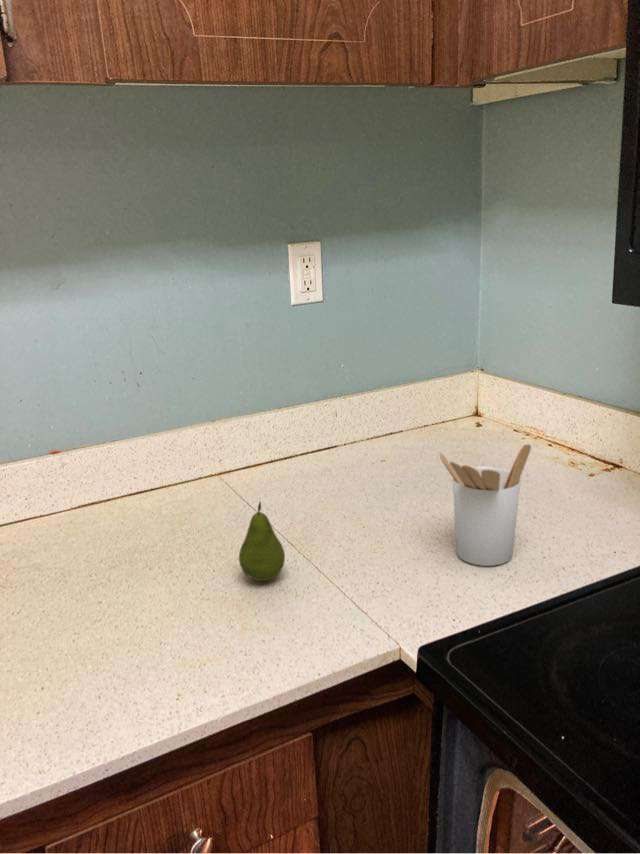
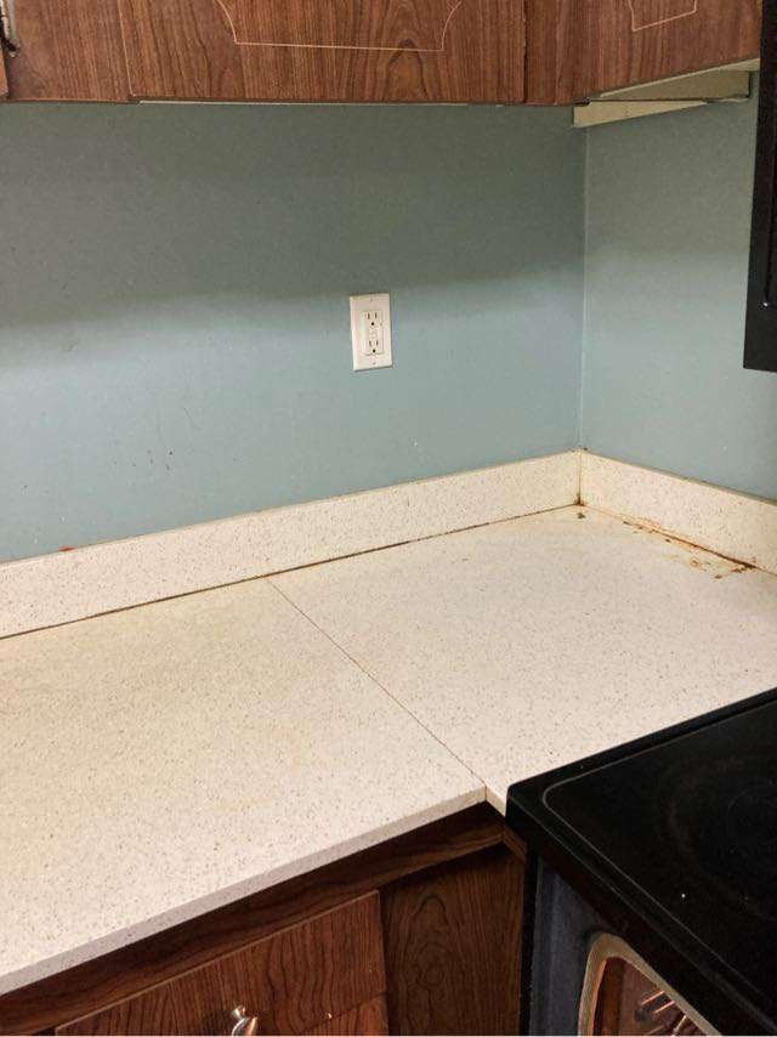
- utensil holder (482, 504)
- fruit (260, 540)
